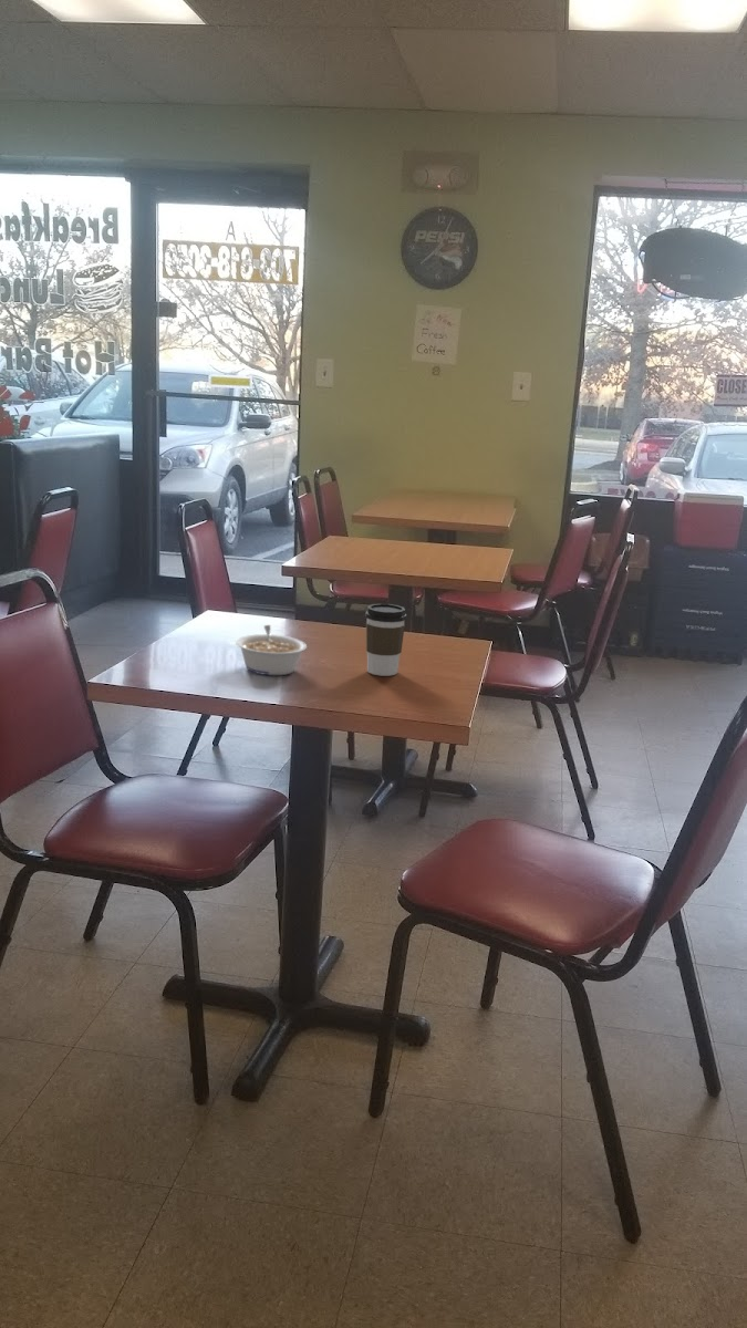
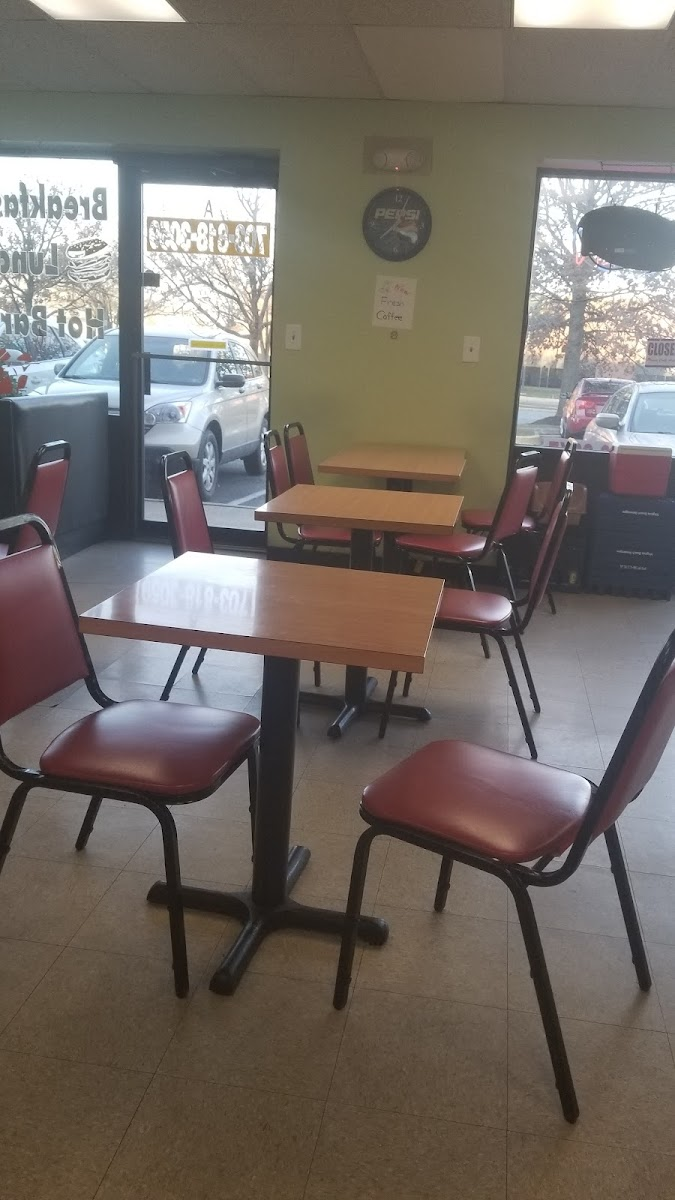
- coffee cup (384, 640)
- legume (268, 652)
